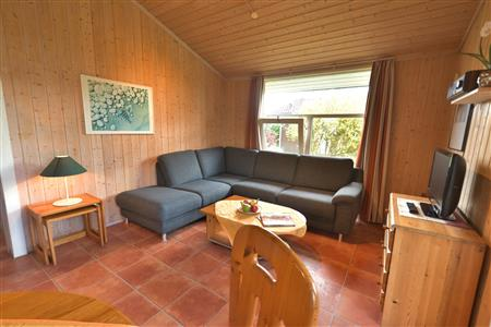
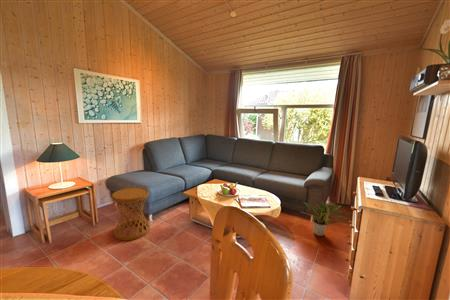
+ side table (131, 212)
+ potted plant (323, 218)
